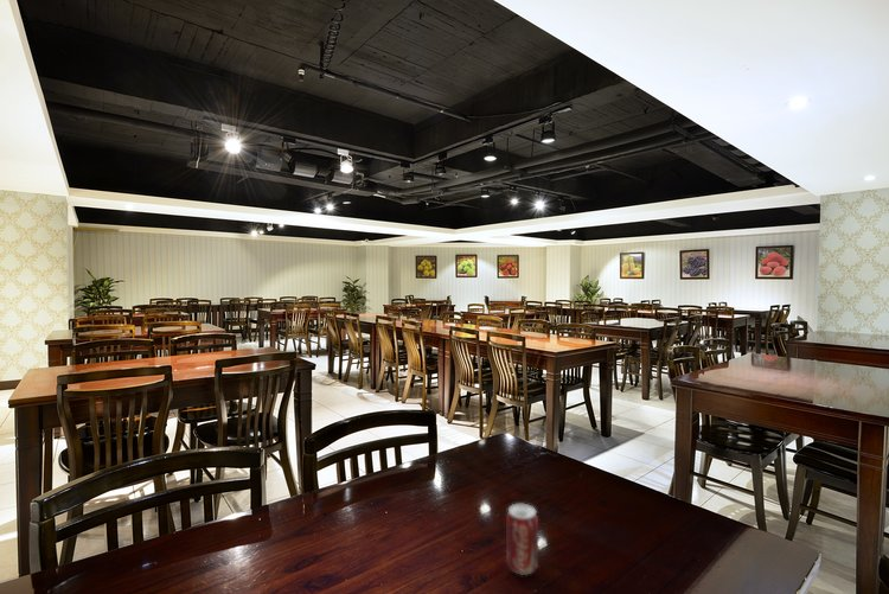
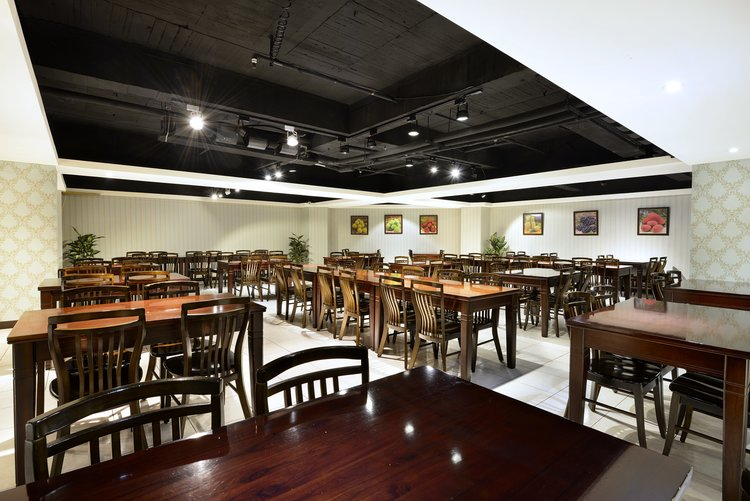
- beverage can (522, 537)
